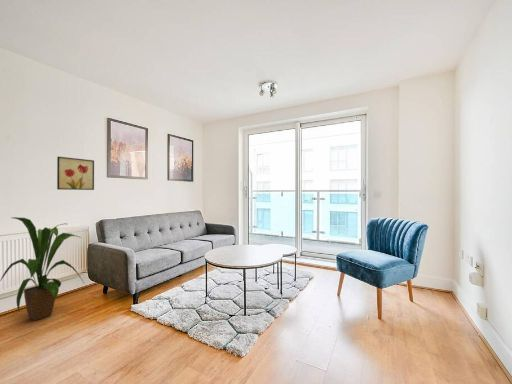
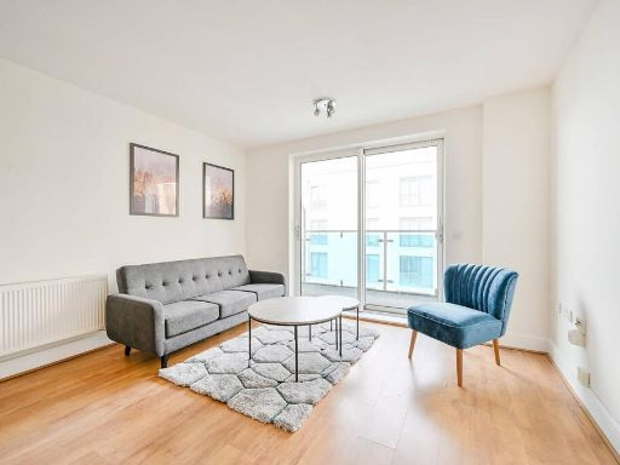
- house plant (50, 261)
- wall art (76, 174)
